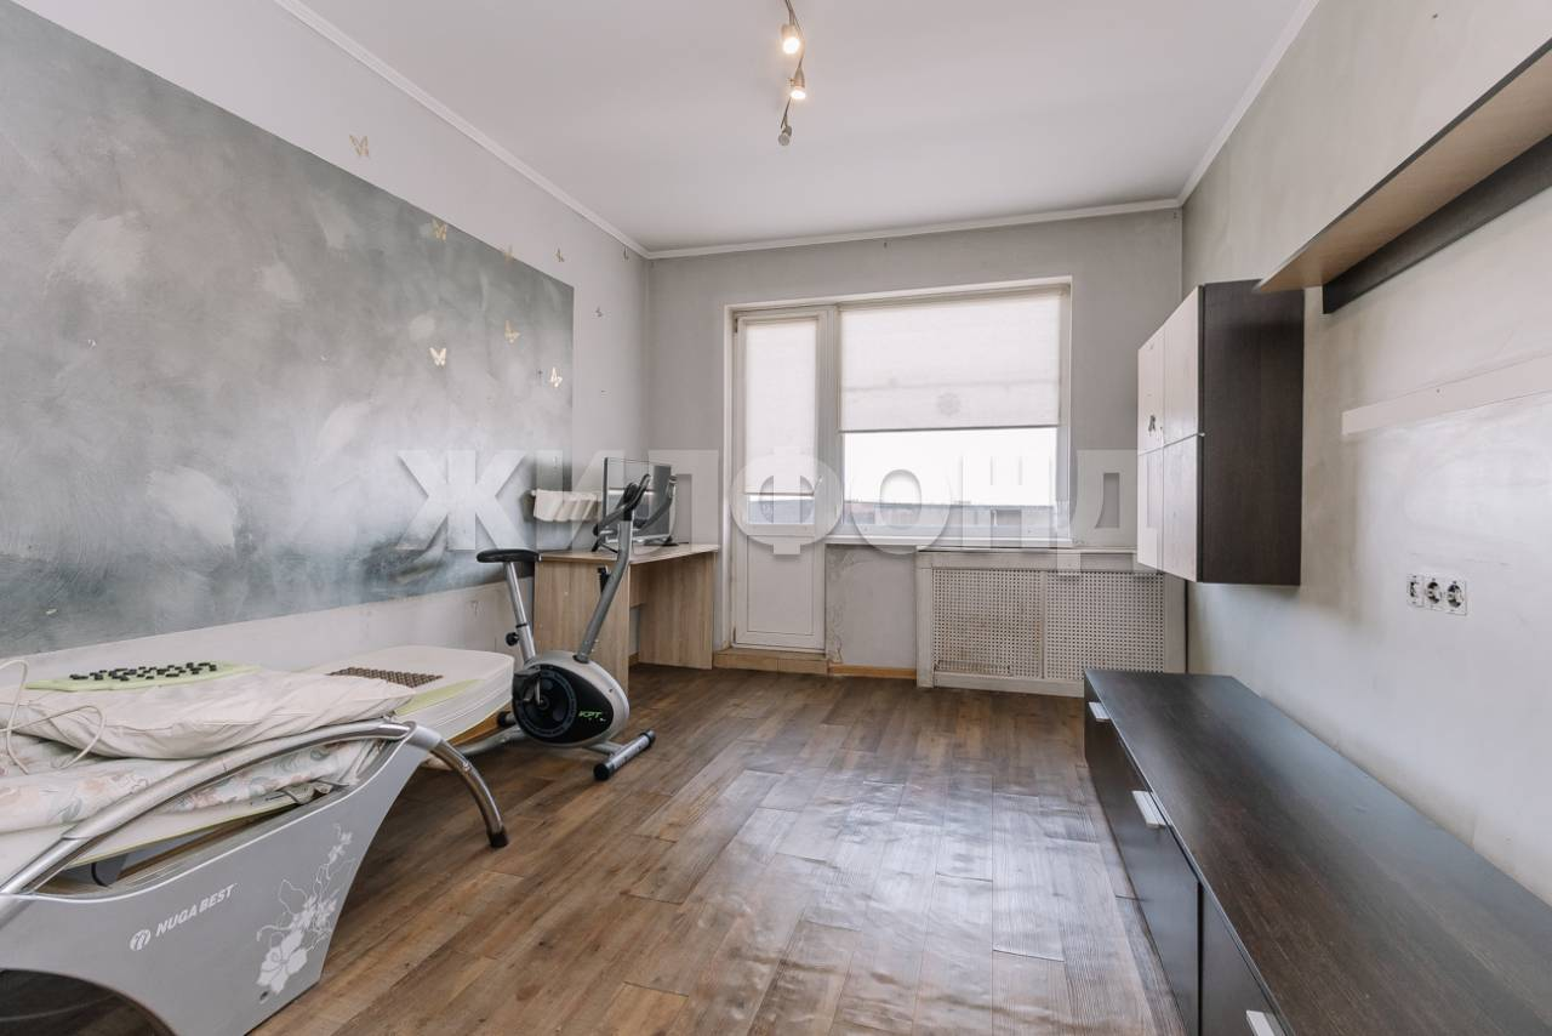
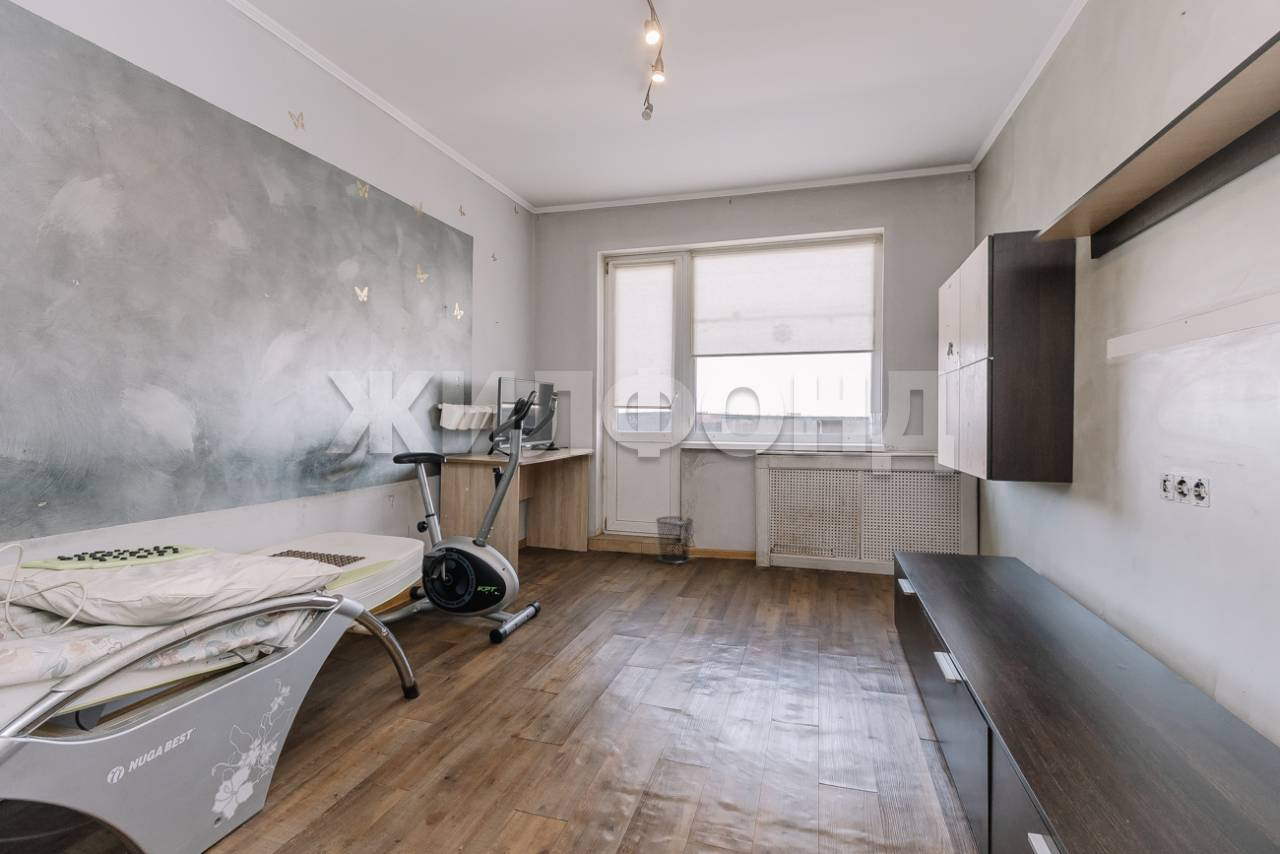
+ waste bin (674, 540)
